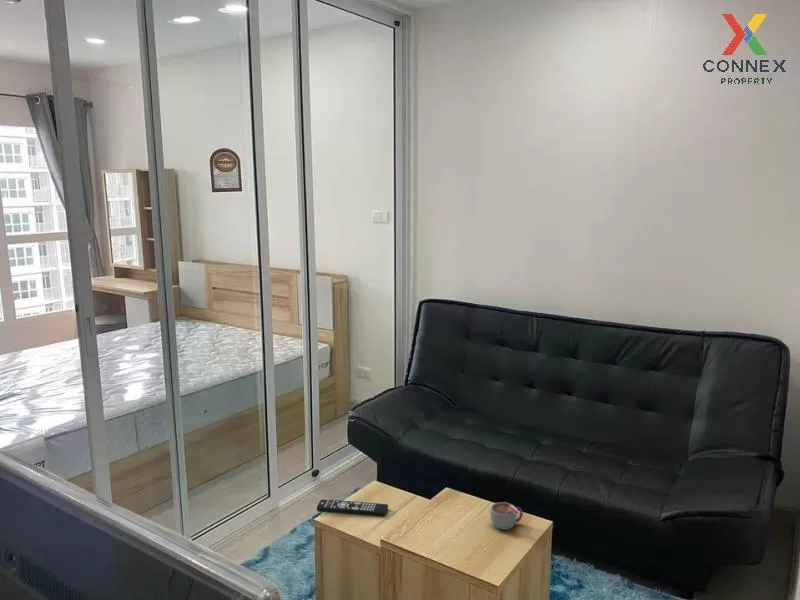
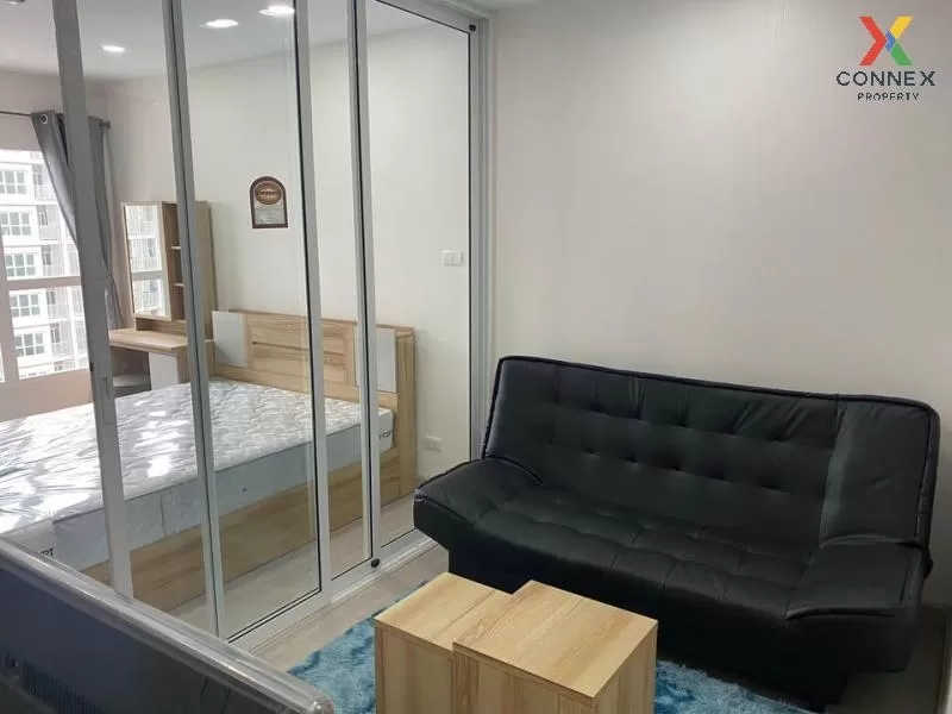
- mug (506, 512)
- remote control (352, 508)
